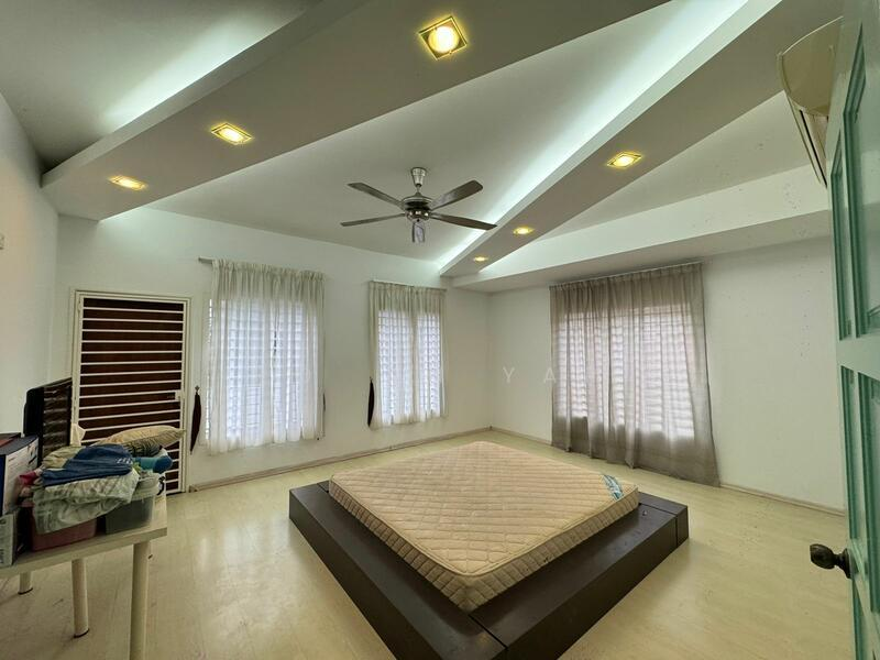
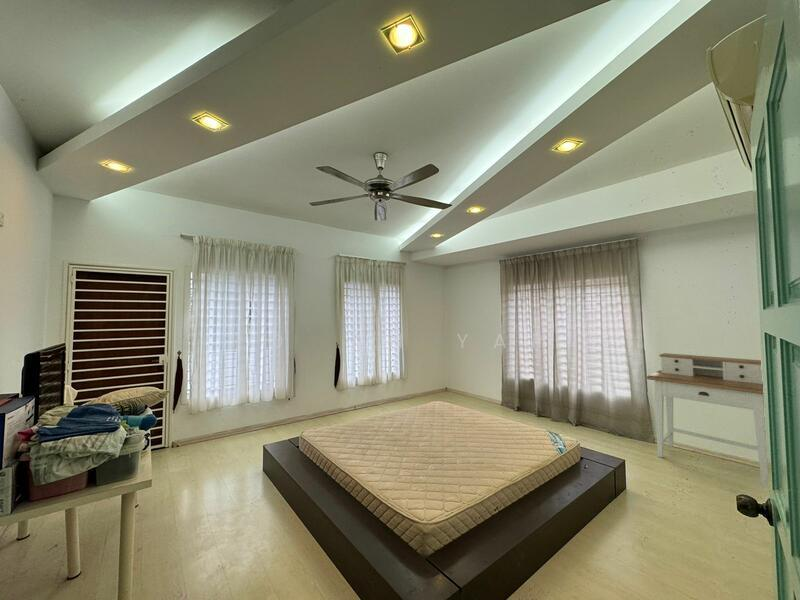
+ desk (712, 403)
